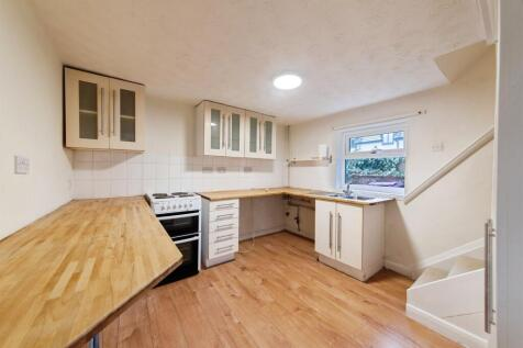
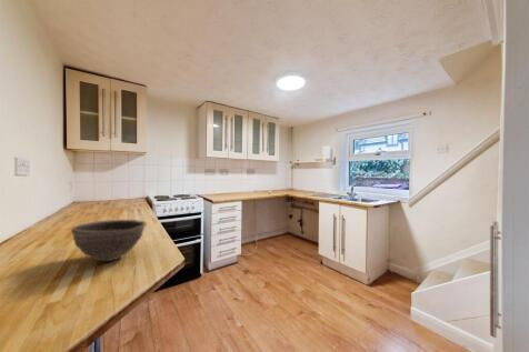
+ bowl (111, 240)
